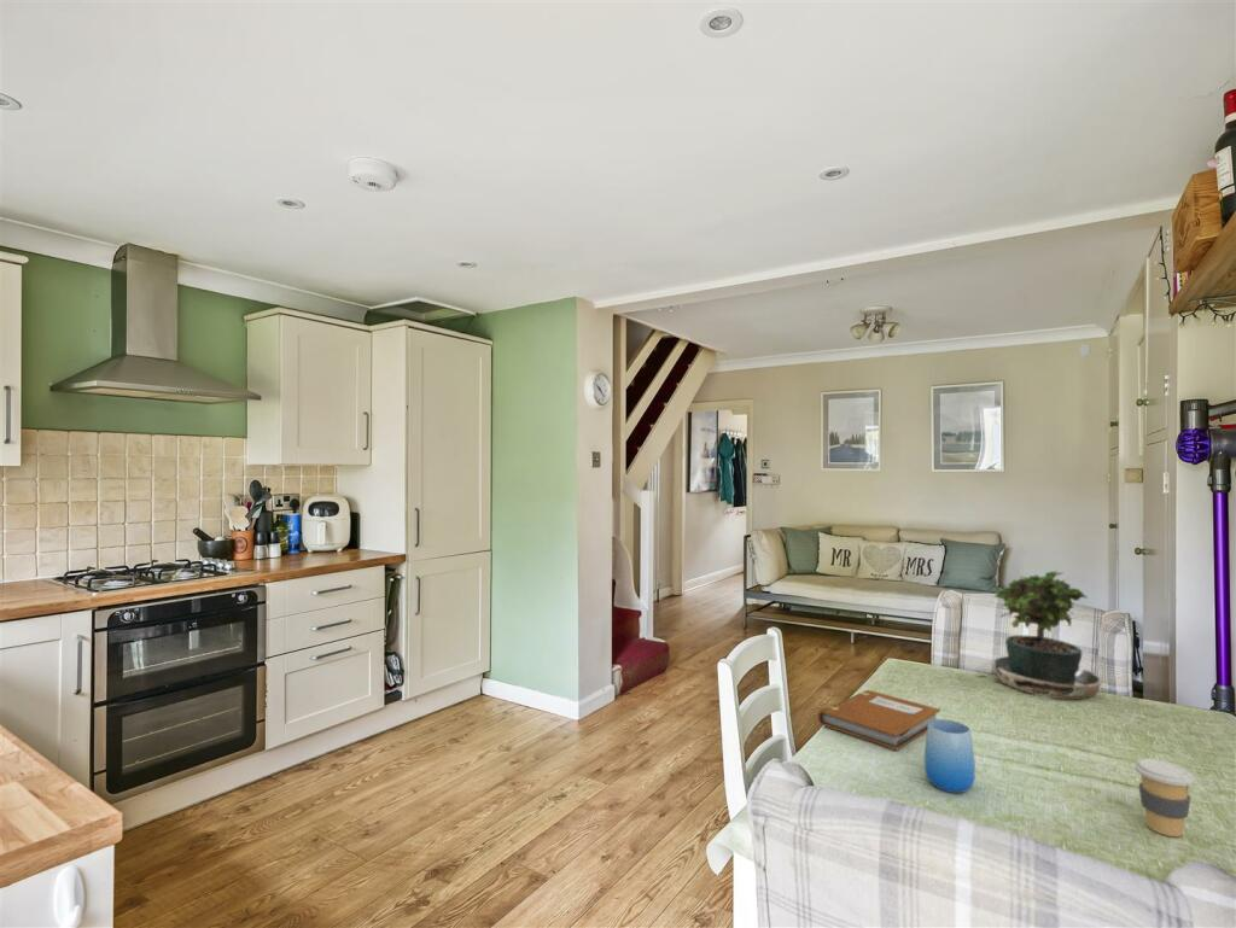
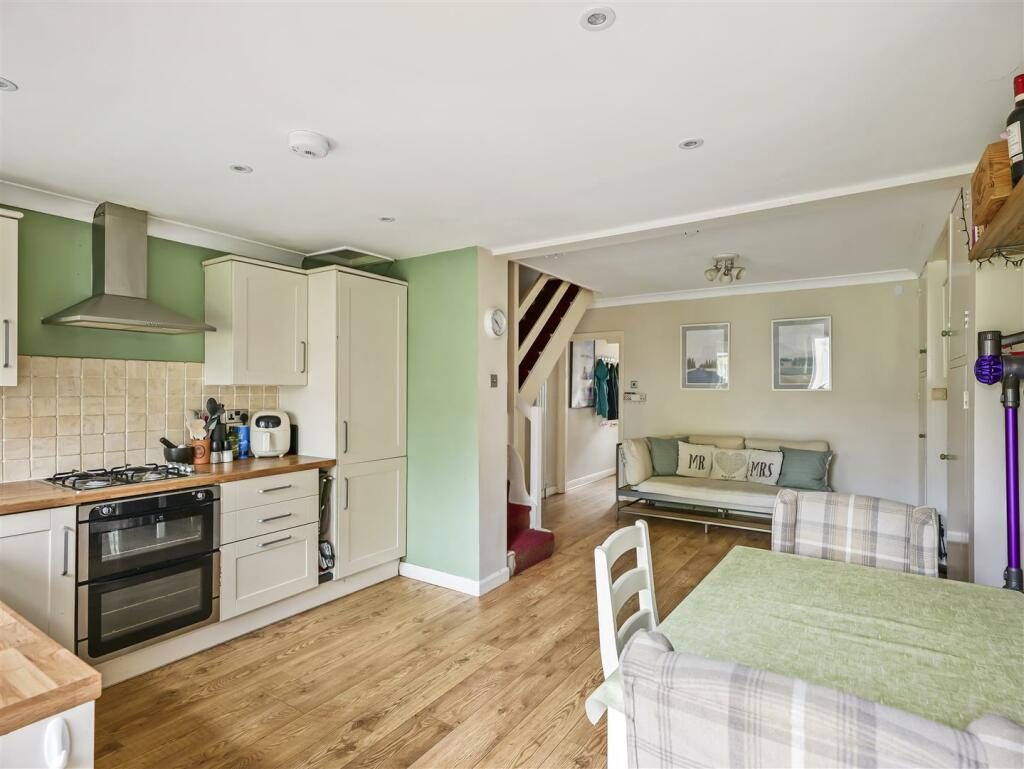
- notebook (880, 716)
- coffee cup (1164, 798)
- cup (949, 755)
- potted plant (1034, 623)
